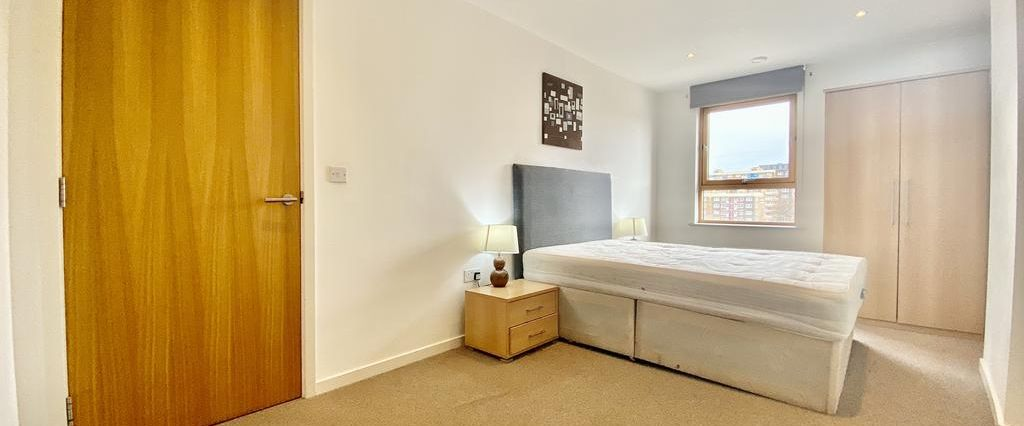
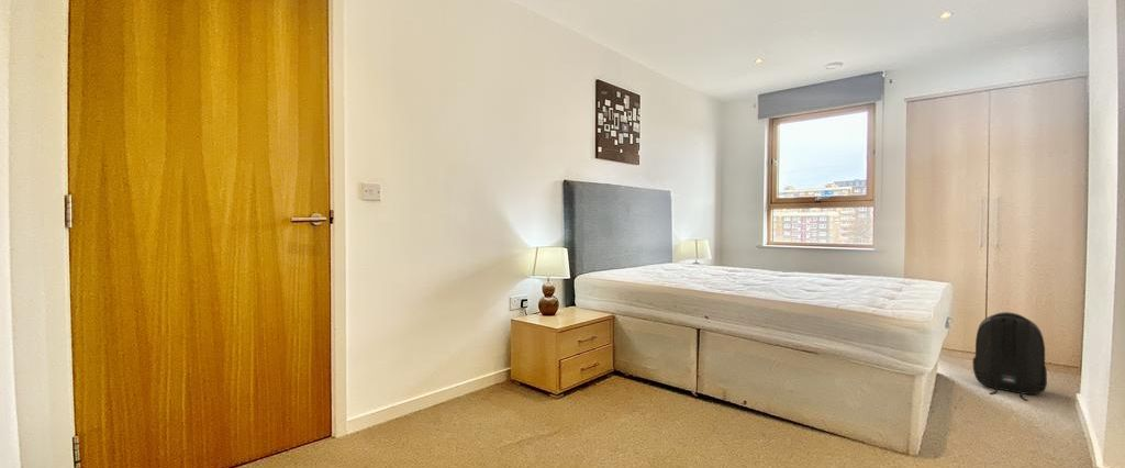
+ backpack (1009, 350)
